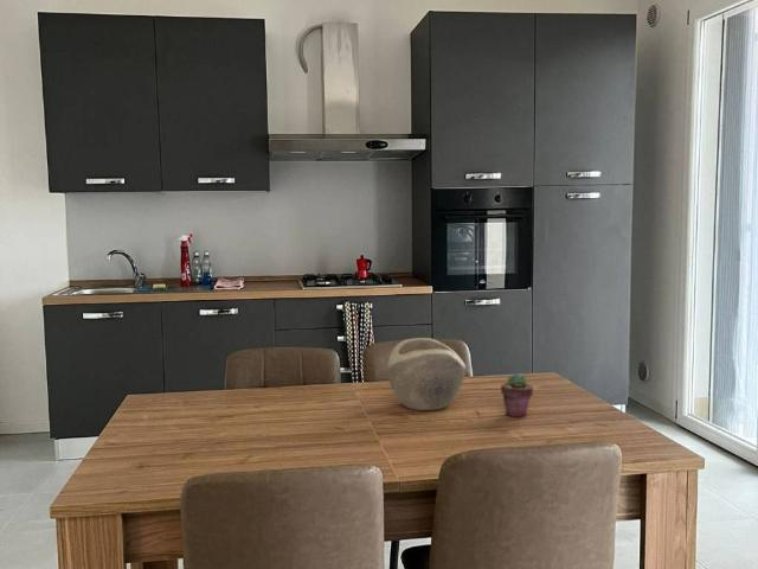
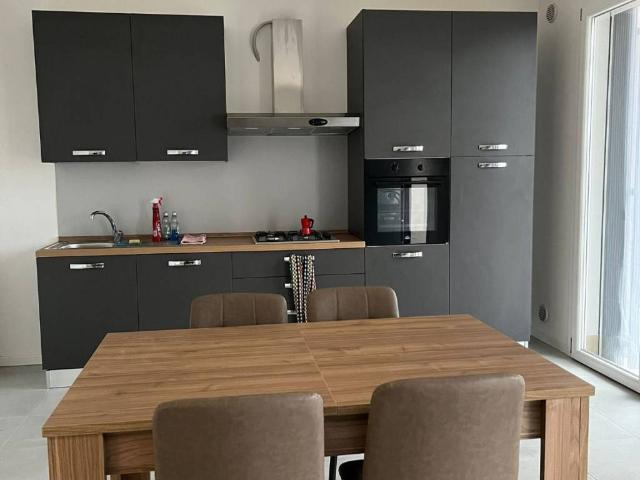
- potted succulent (516, 394)
- decorative bowl (426, 373)
